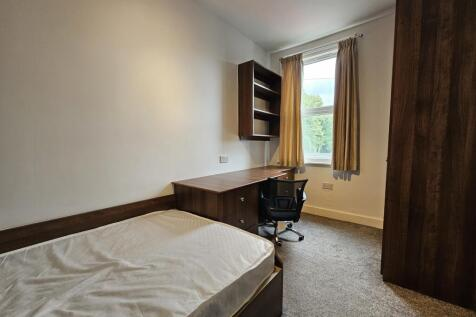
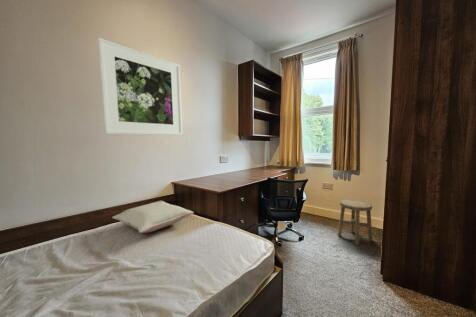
+ stool (355, 220)
+ pillow (154, 215)
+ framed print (147, 94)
